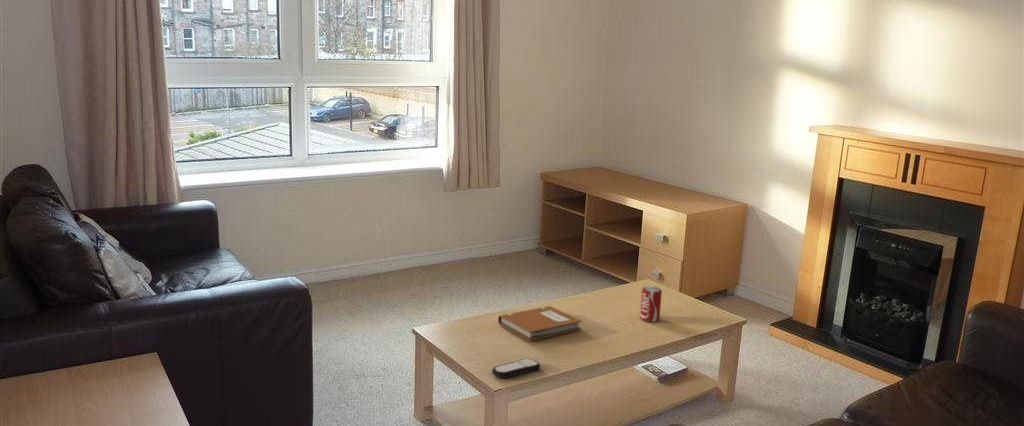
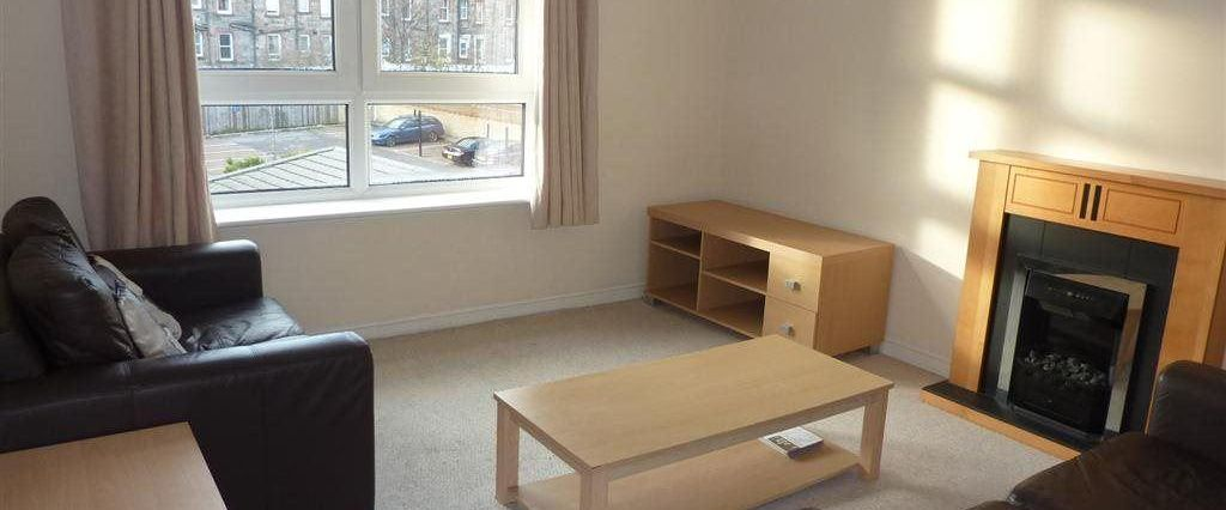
- notebook (540, 321)
- remote control (515, 367)
- beverage can (650, 303)
